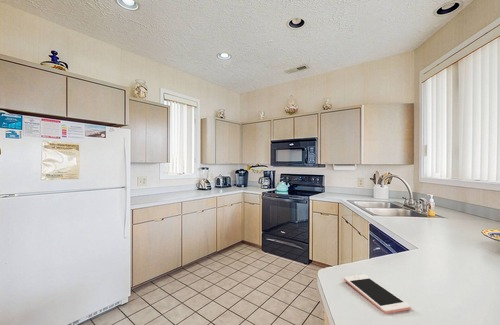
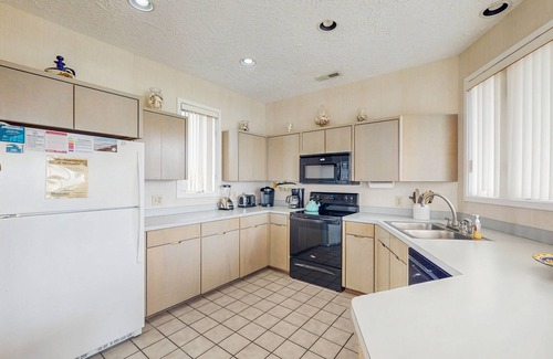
- cell phone (373, 291)
